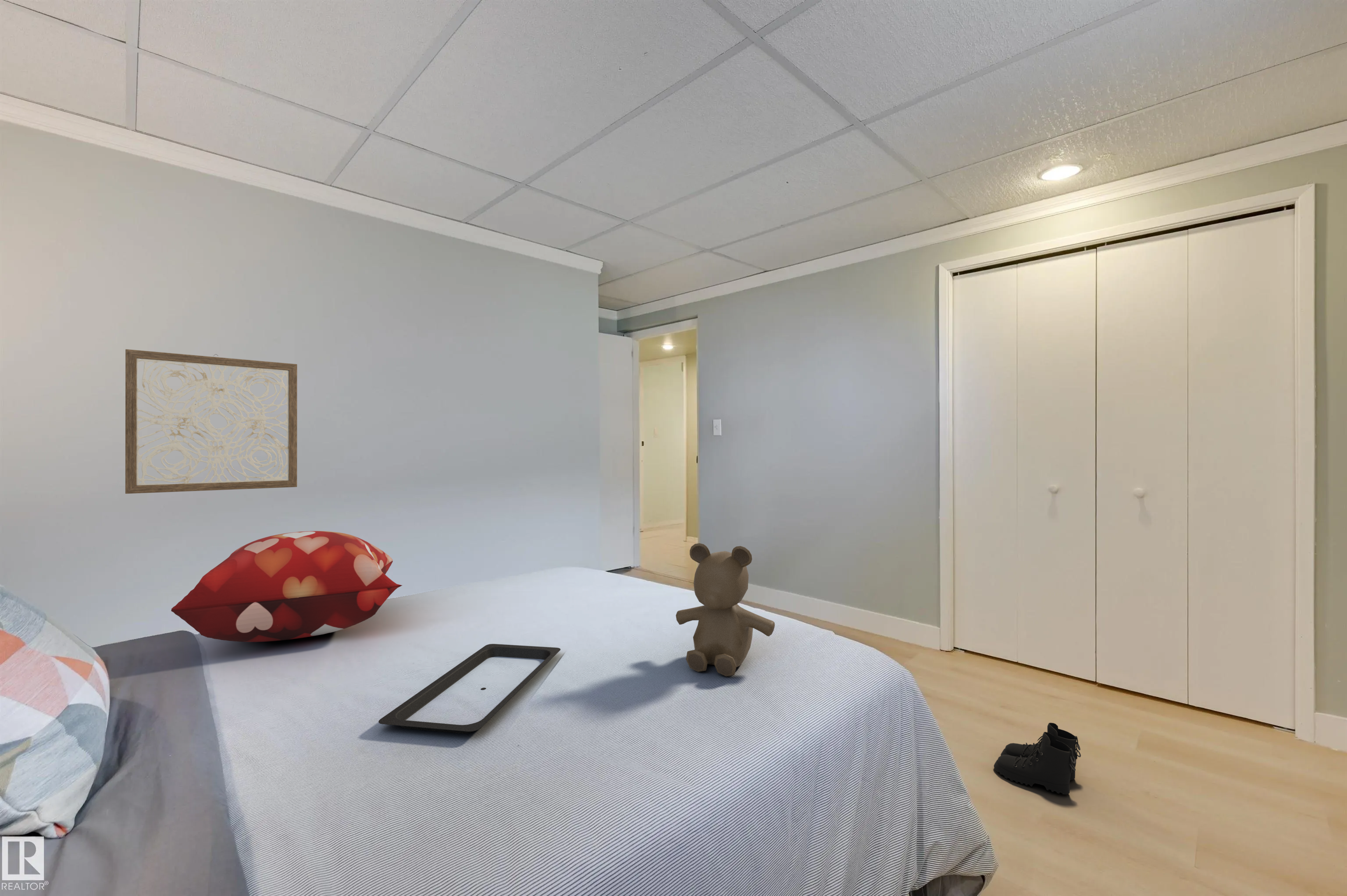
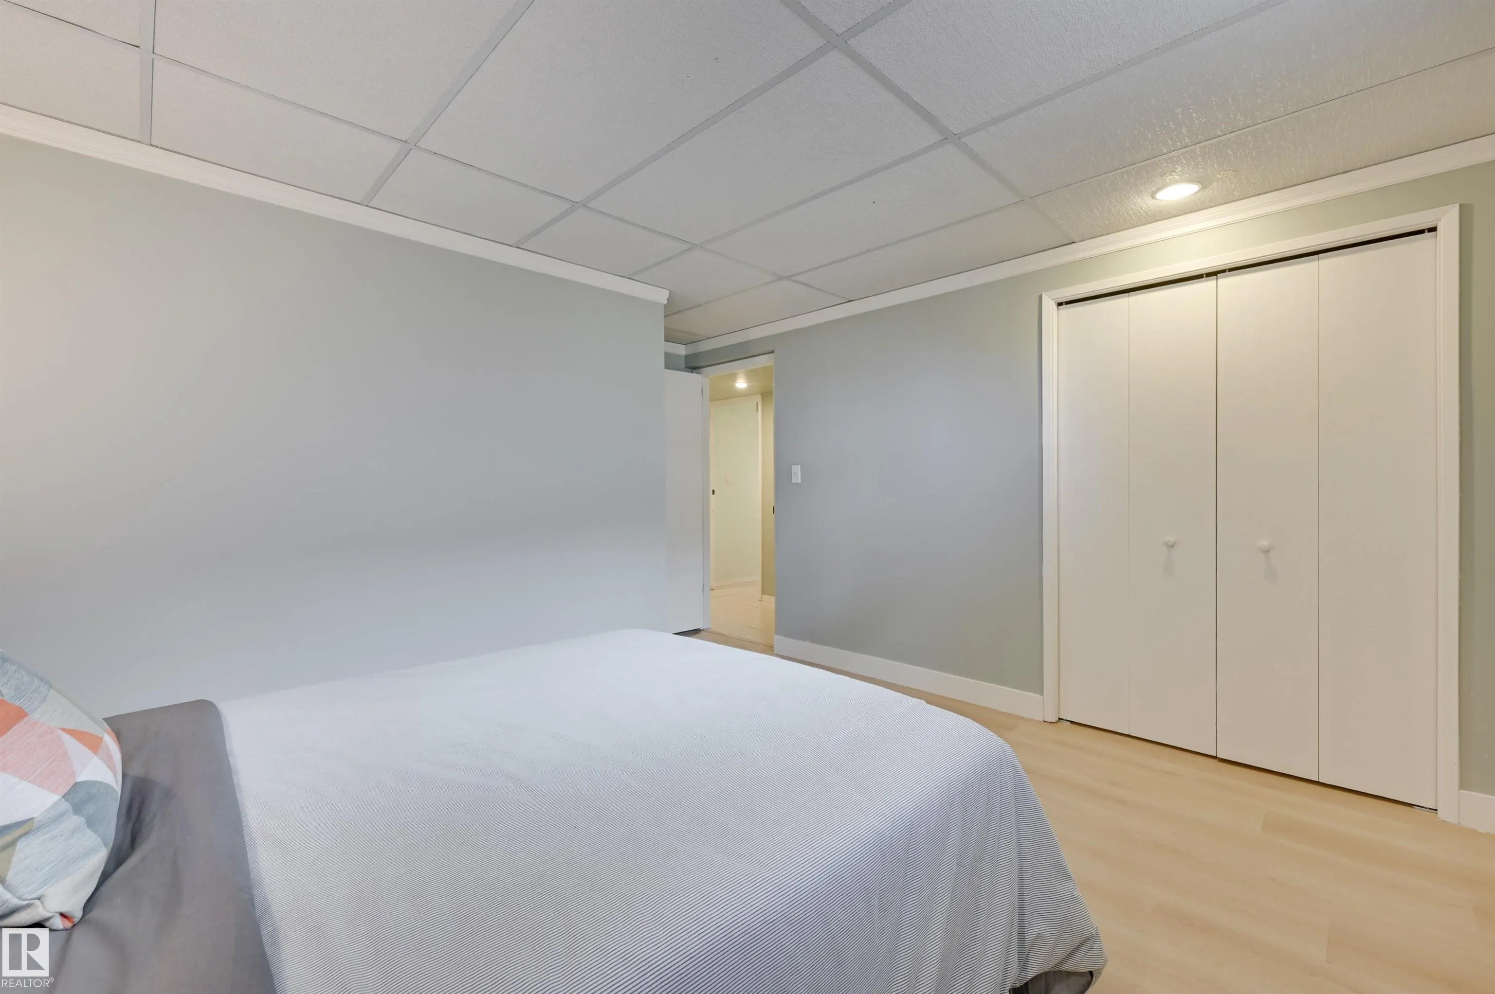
- decorative pillow (304, 581)
- serving tray (483, 688)
- boots (1036, 750)
- wall art (213, 426)
- teddy bear (721, 604)
